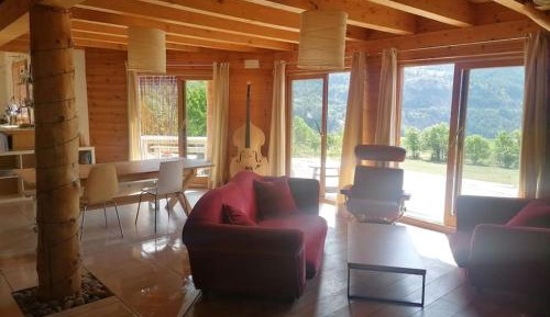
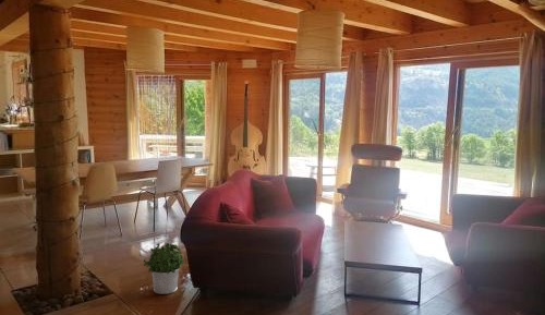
+ potted plant (164, 266)
